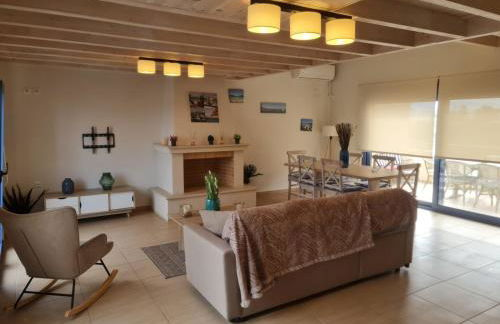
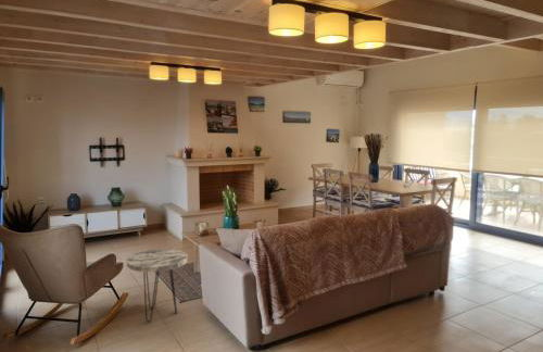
+ side table (156, 286)
